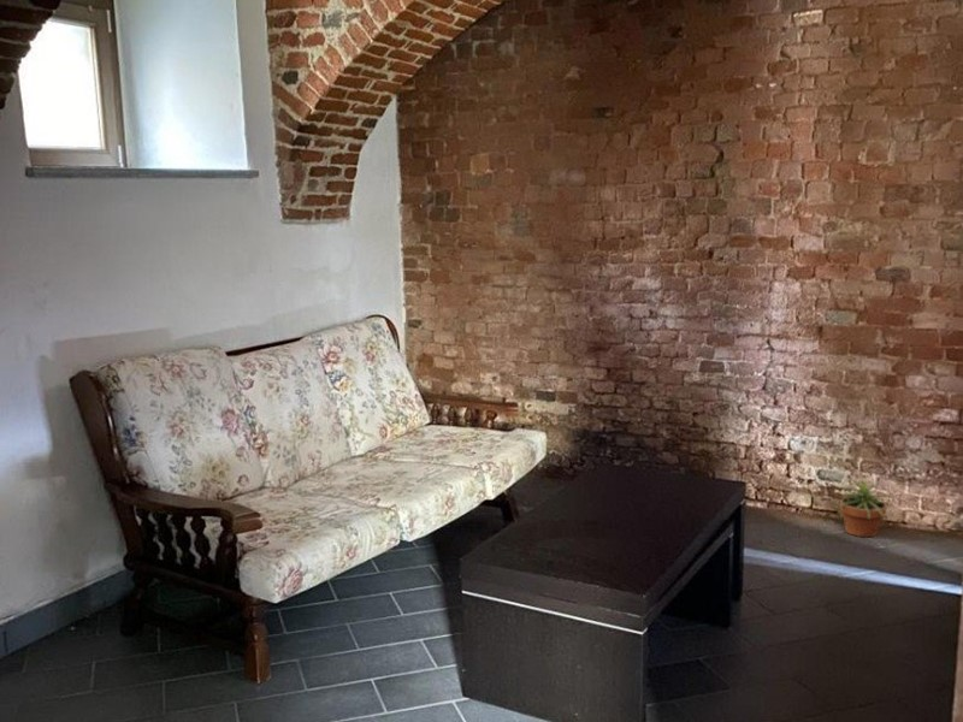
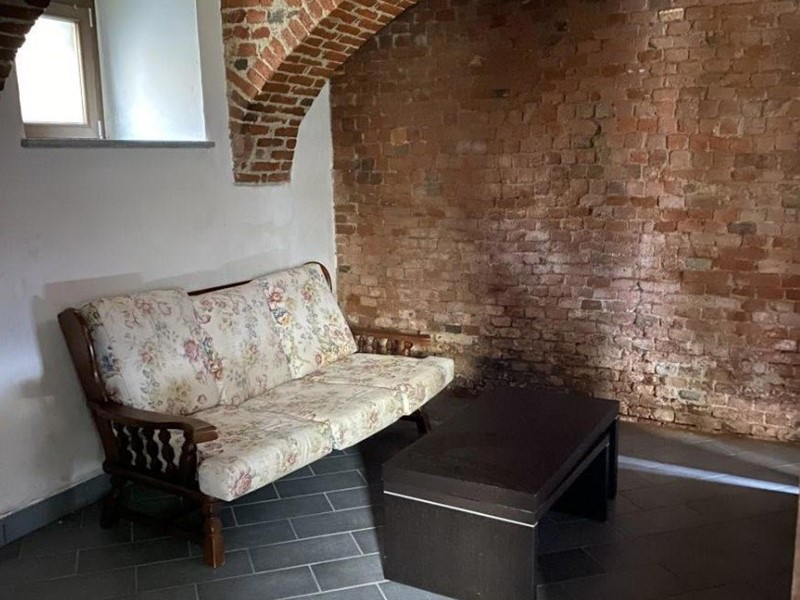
- potted plant (864, 505)
